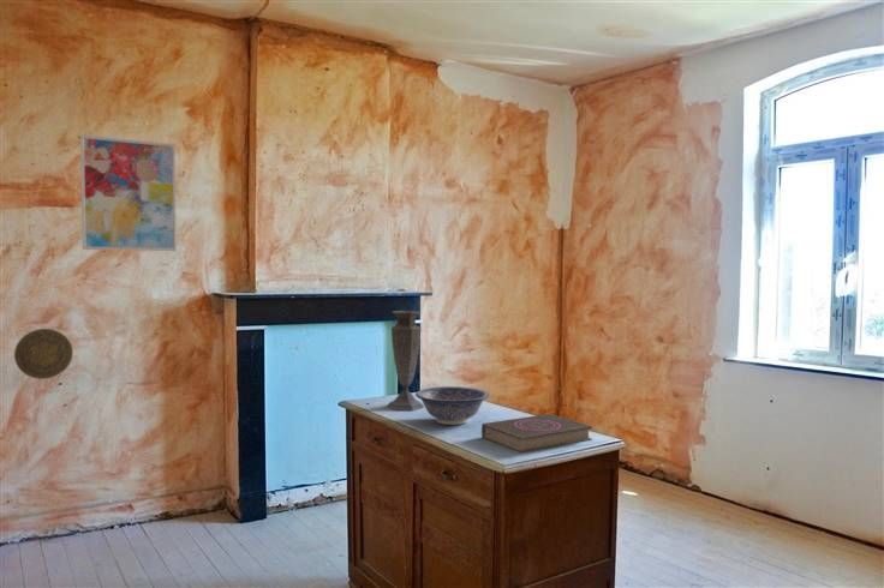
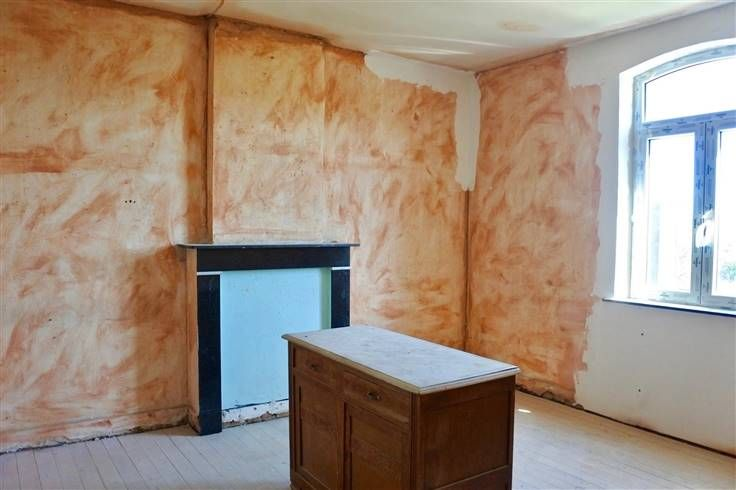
- decorative plate (43, 354)
- decorative bowl (452, 407)
- book (536, 431)
- wall art (130, 194)
- vase (405, 359)
